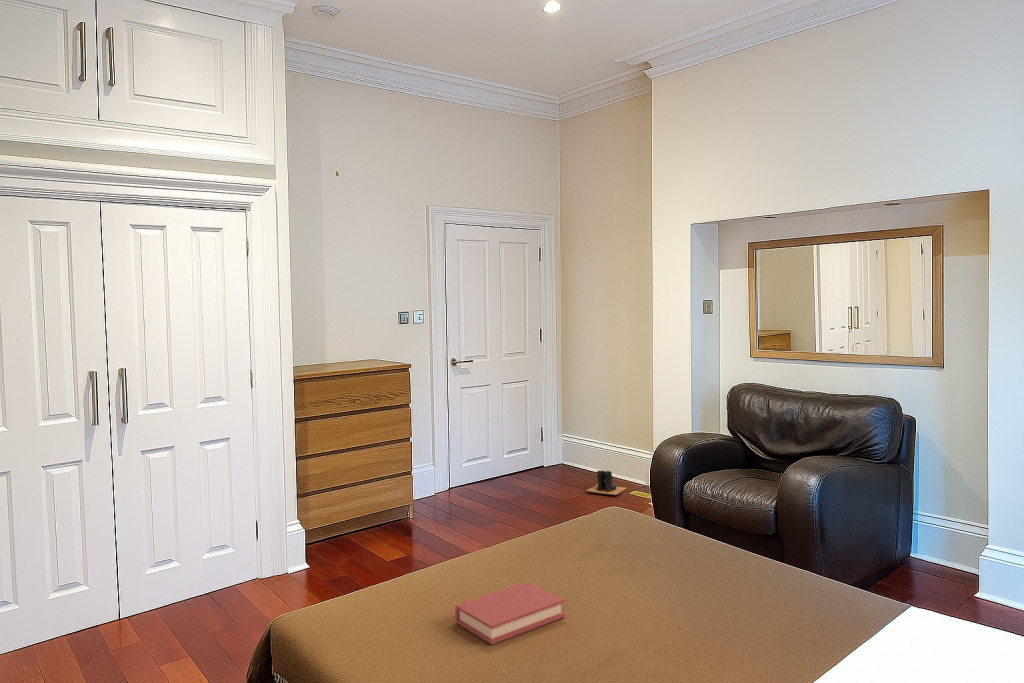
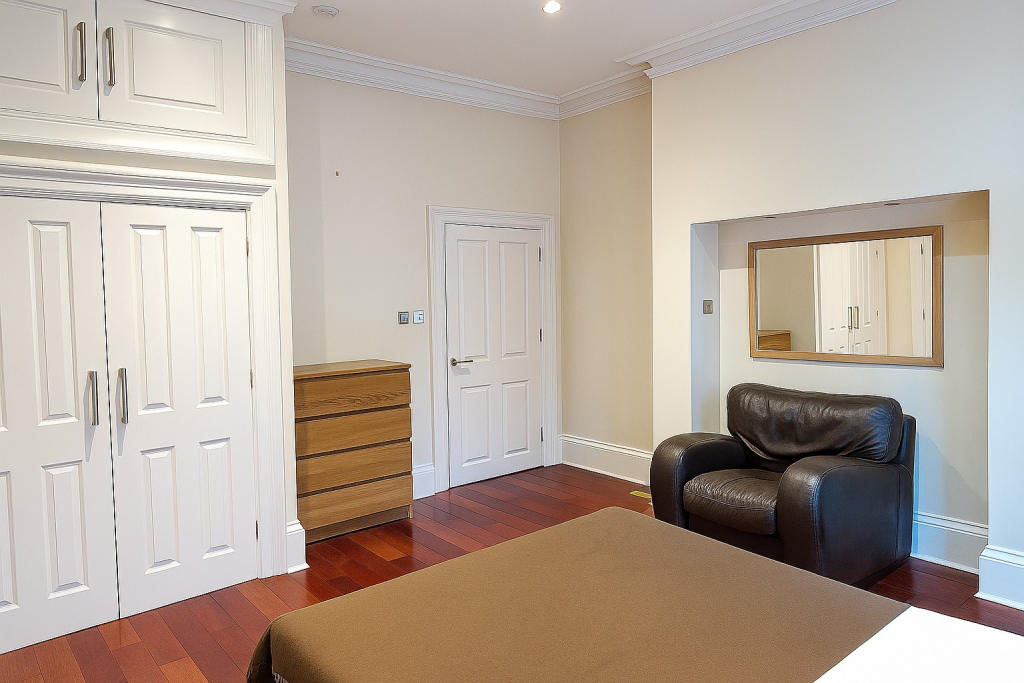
- boots (606, 480)
- book (510, 610)
